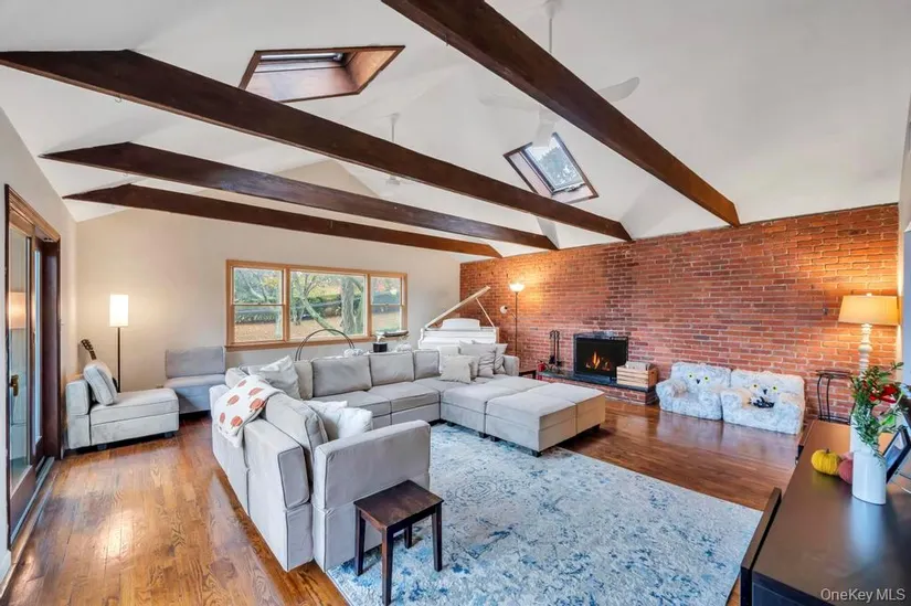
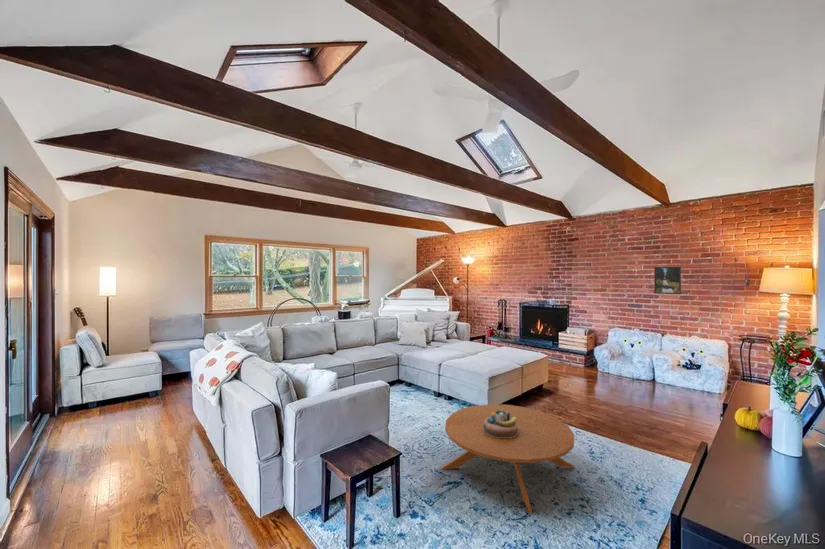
+ coffee table (507, 447)
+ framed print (667, 280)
+ decorative bowl (500, 420)
